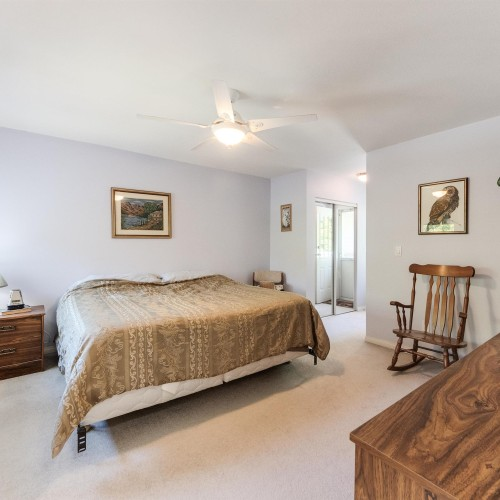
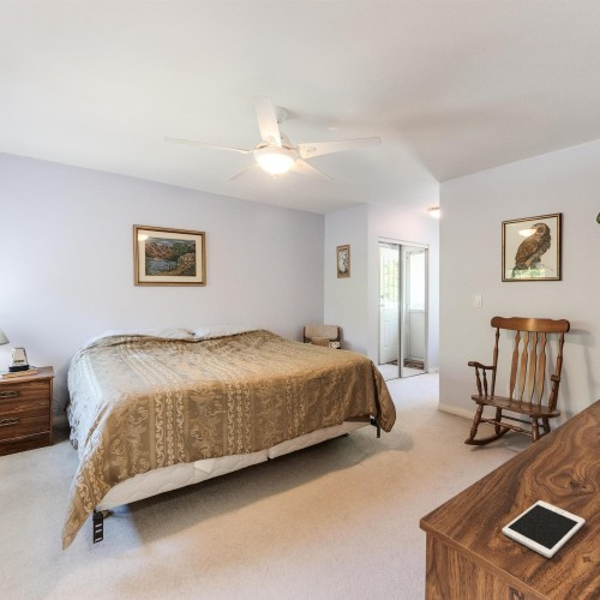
+ cell phone (544, 526)
